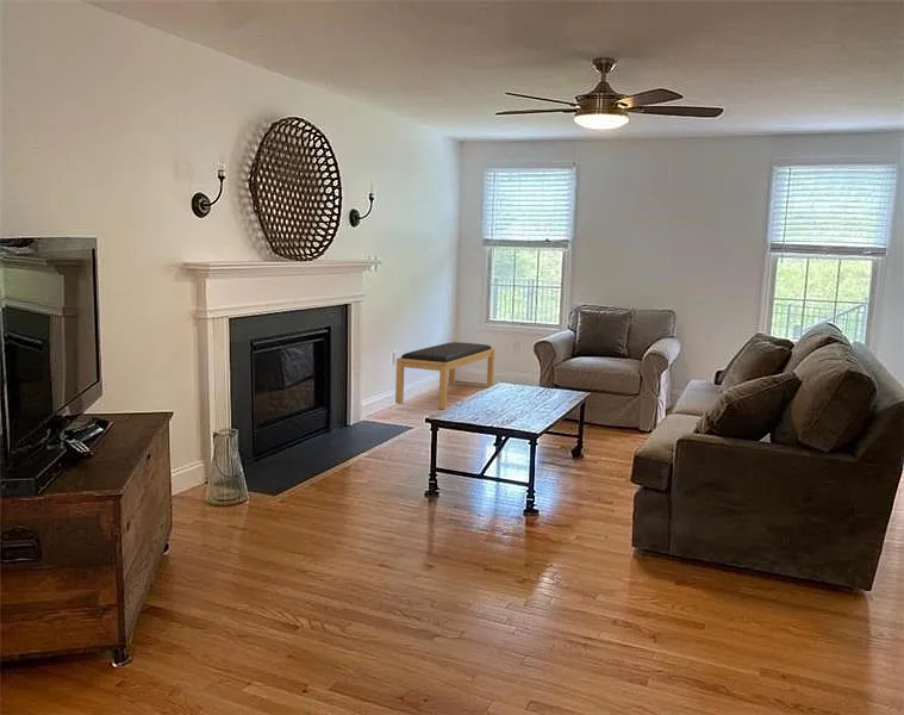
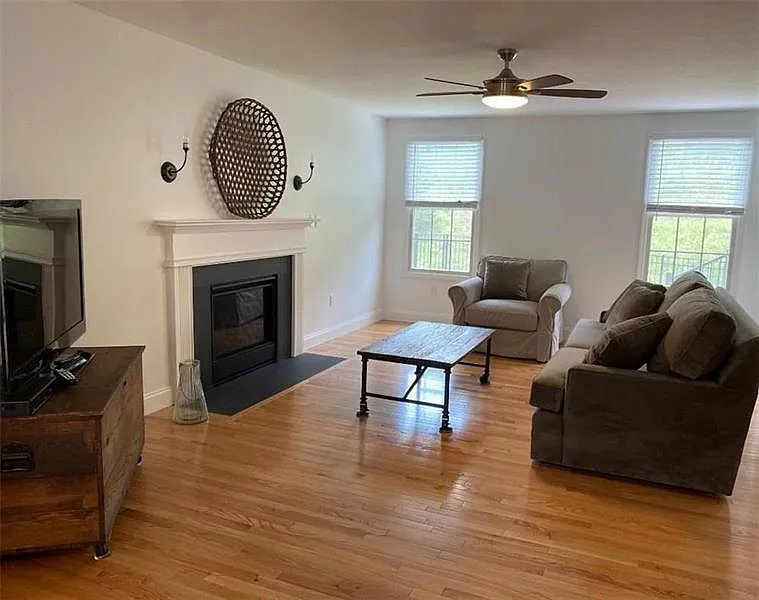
- bench (447, 371)
